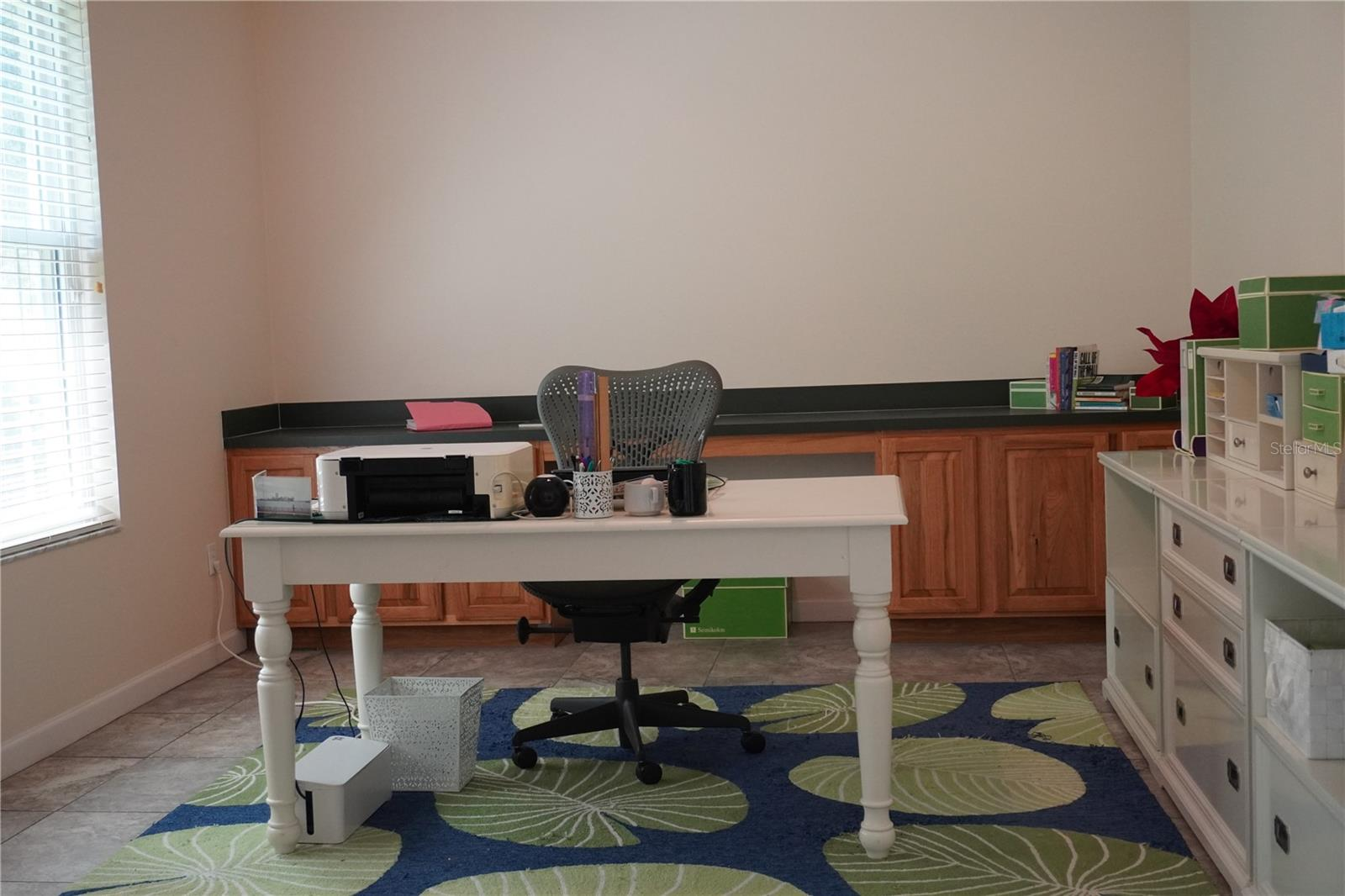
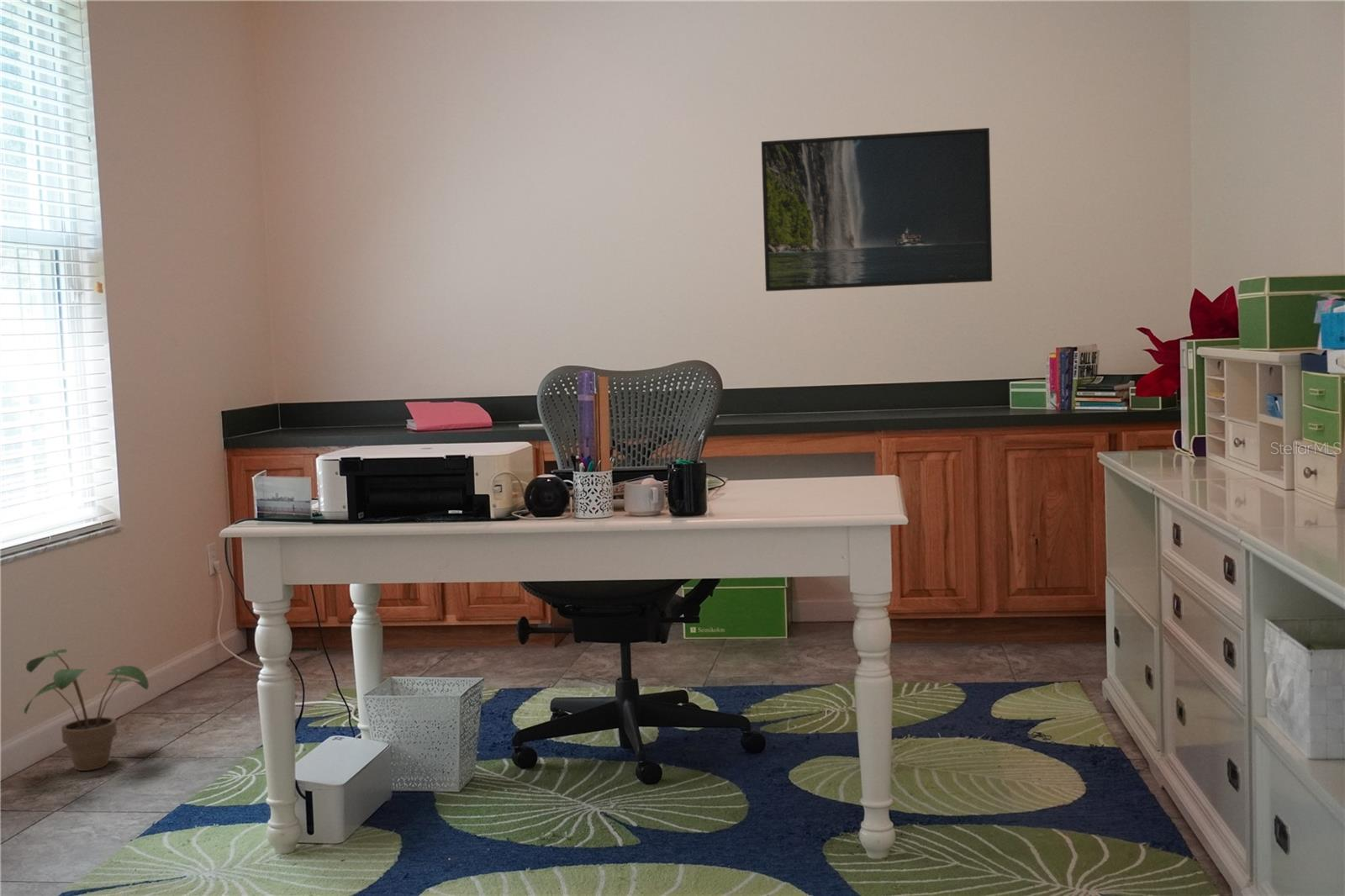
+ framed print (875, 211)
+ potted plant (85, 709)
